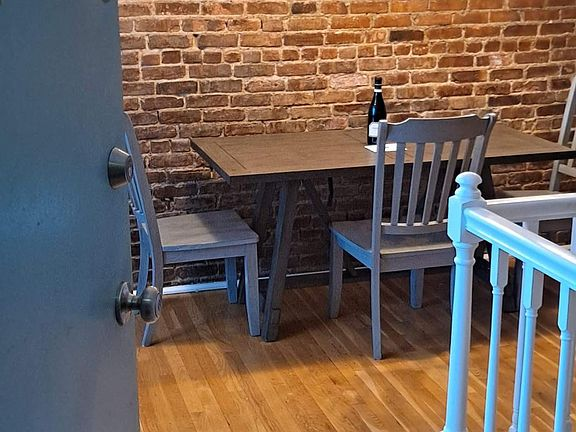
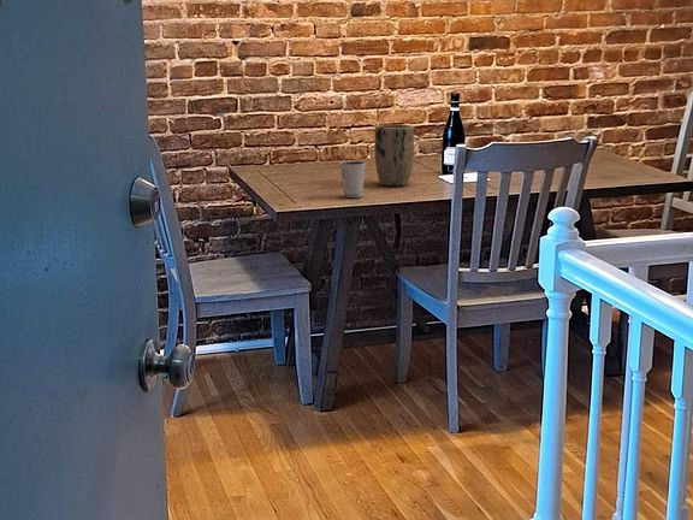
+ plant pot (393, 155)
+ dixie cup (353, 179)
